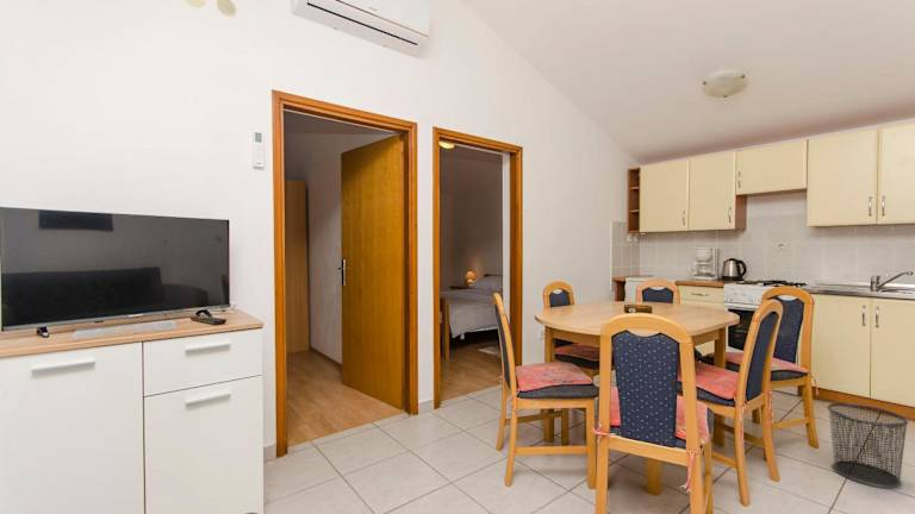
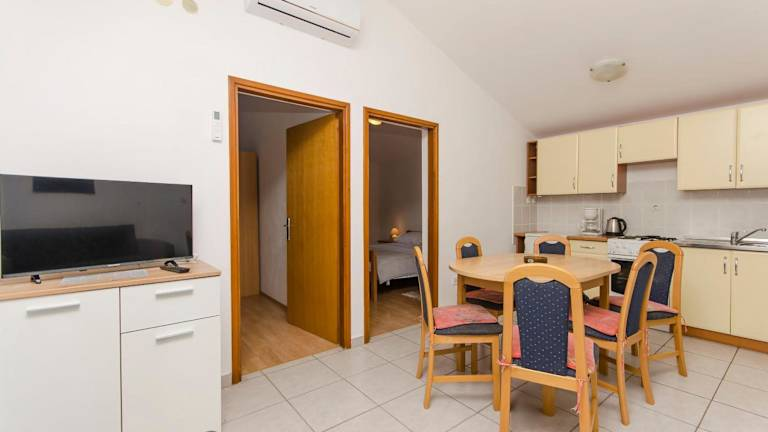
- waste bin (865, 444)
